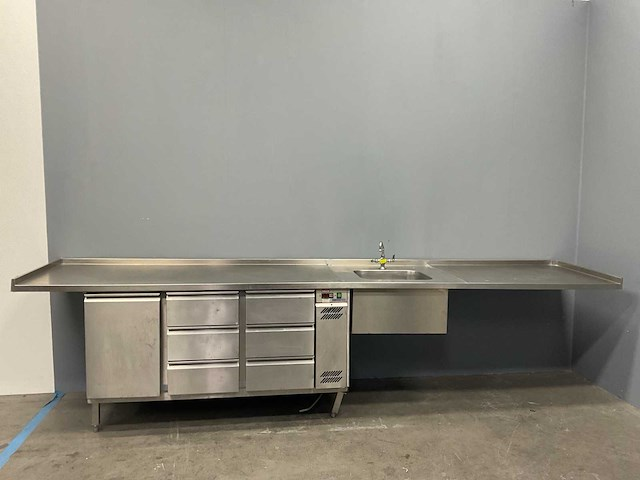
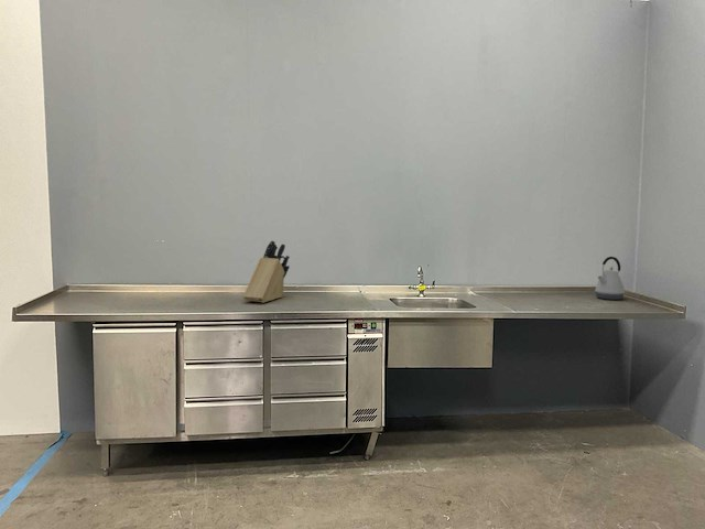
+ knife block (268, 270)
+ kettle (609, 277)
